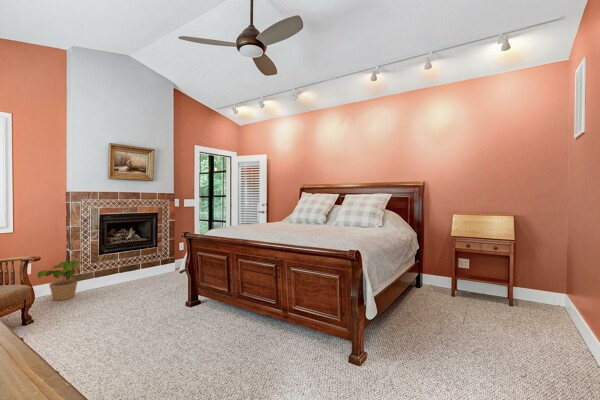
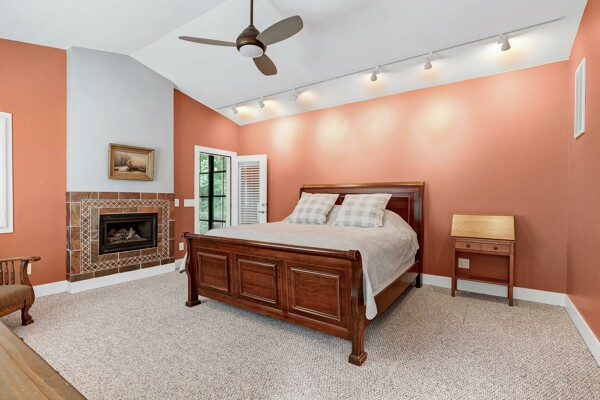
- potted plant (62, 280)
